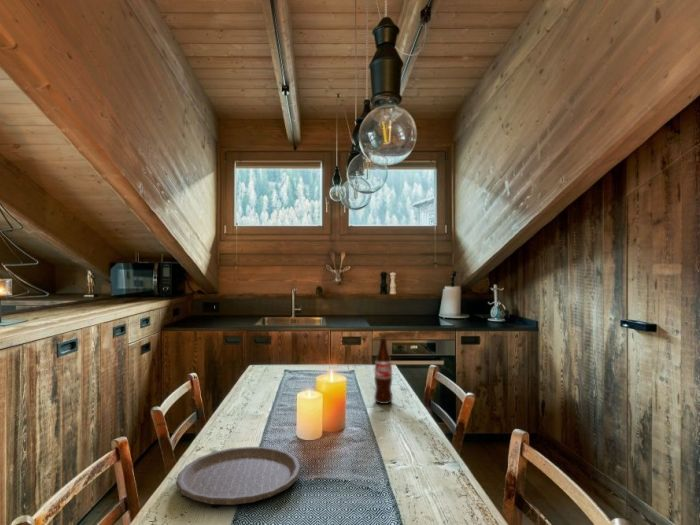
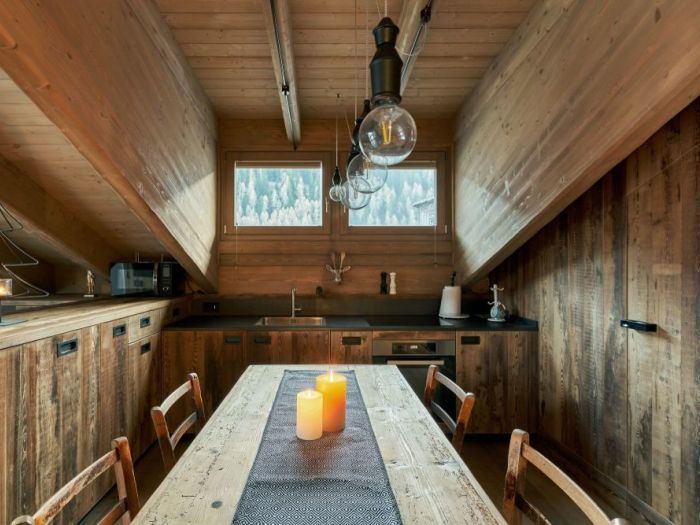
- plate (240, 474)
- bottle (383, 370)
